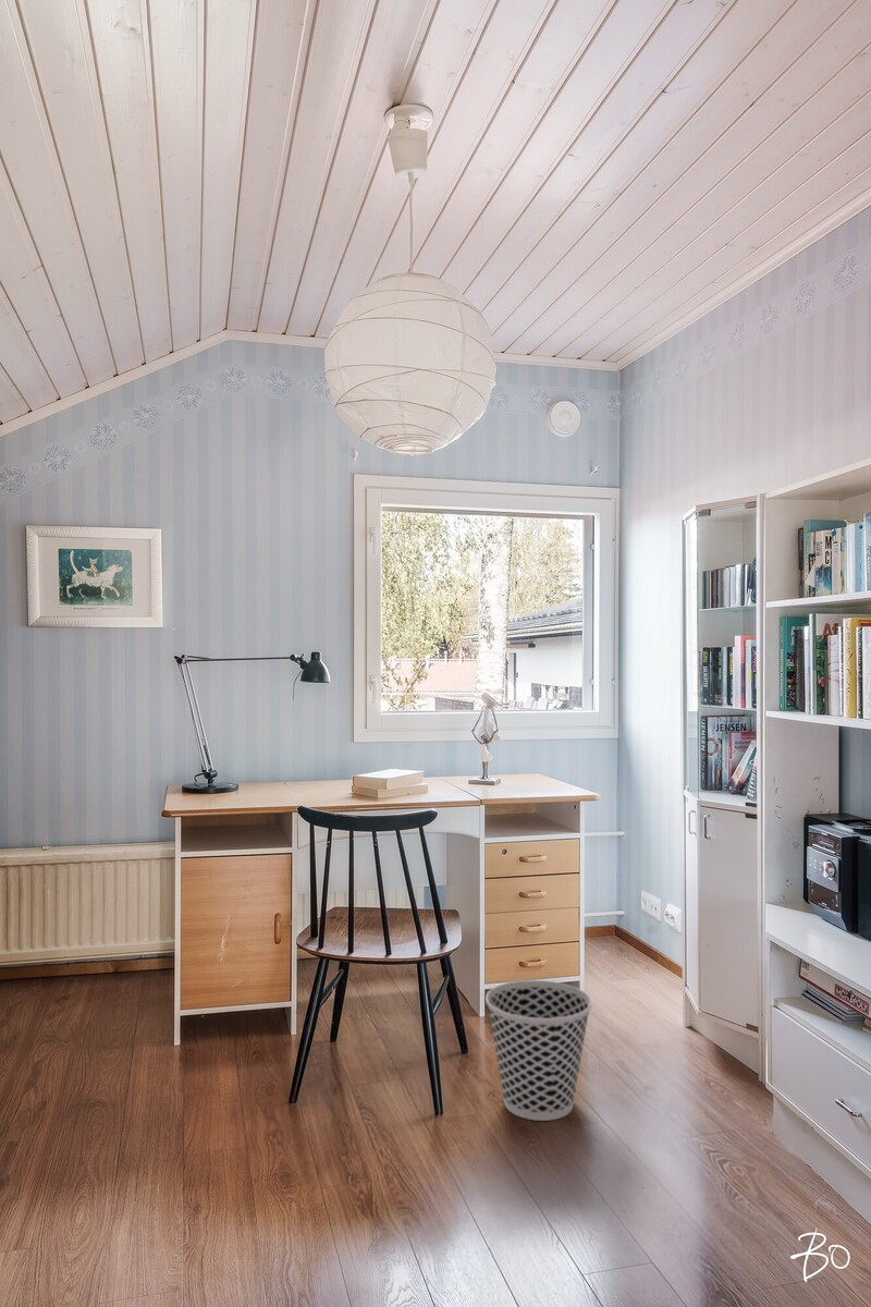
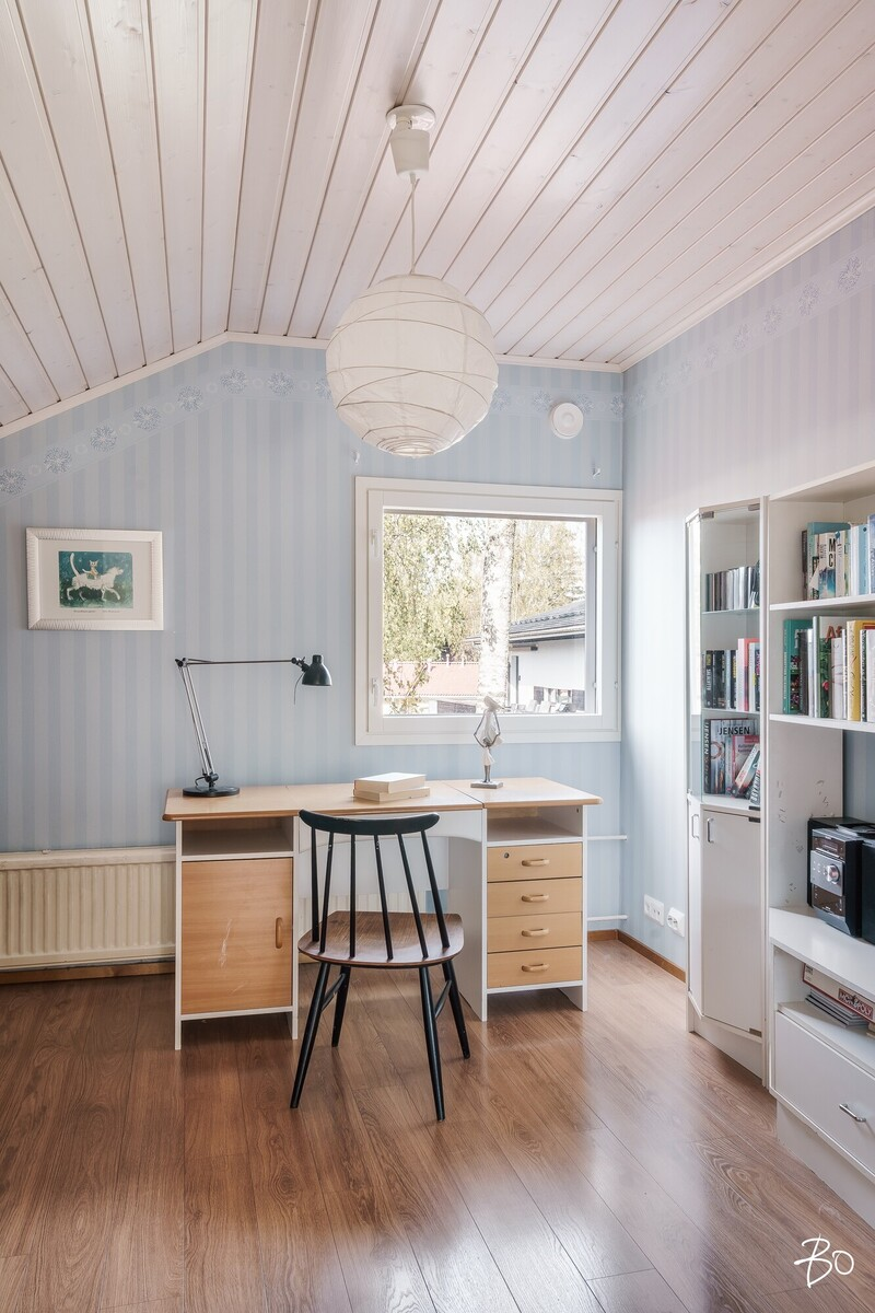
- wastebasket (538, 1050)
